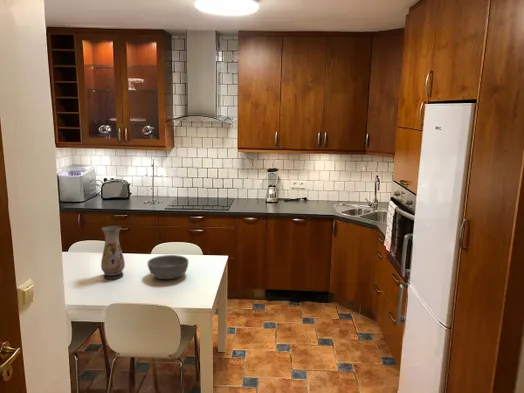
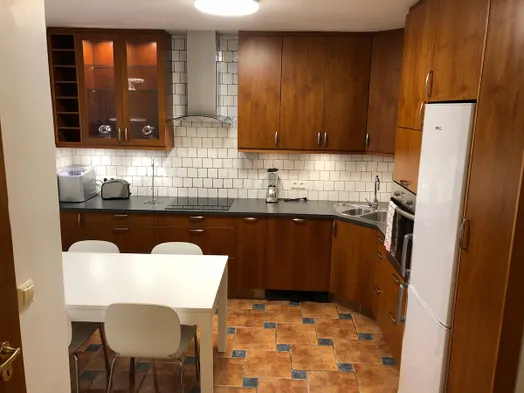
- vase (112, 252)
- bowl (168, 268)
